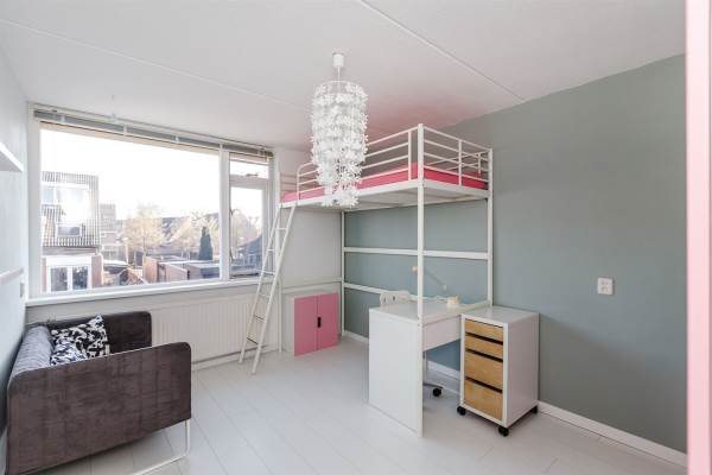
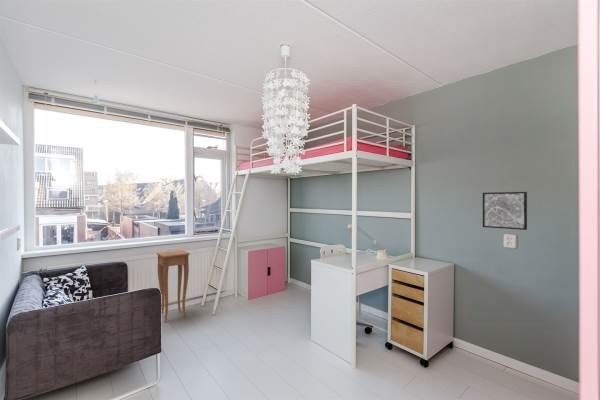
+ side table (178, 284)
+ wall art (503, 210)
